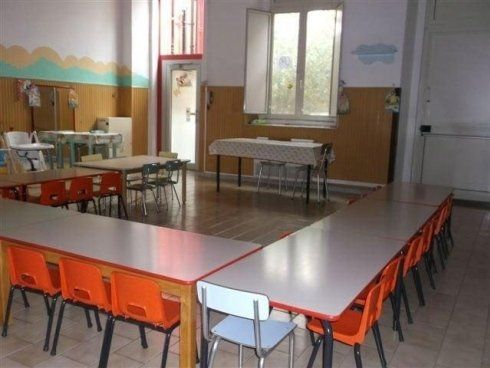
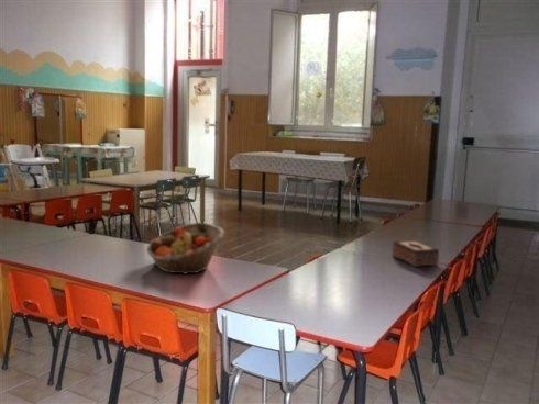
+ fruit basket (185, 246)
+ tissue box (415, 252)
